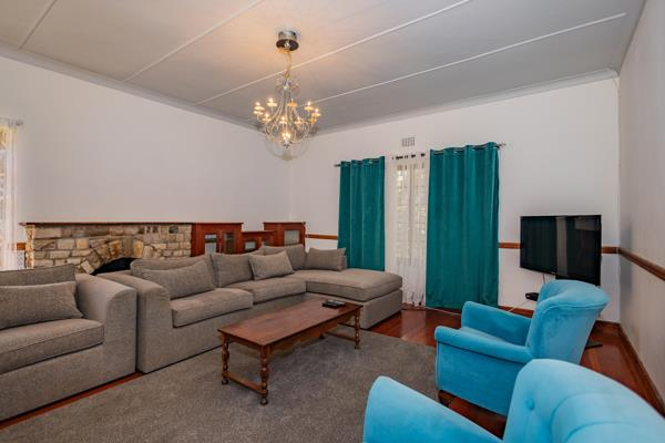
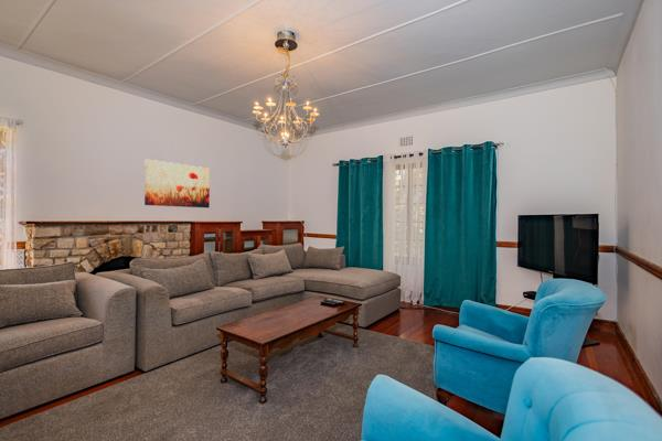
+ wall art (179, 185)
